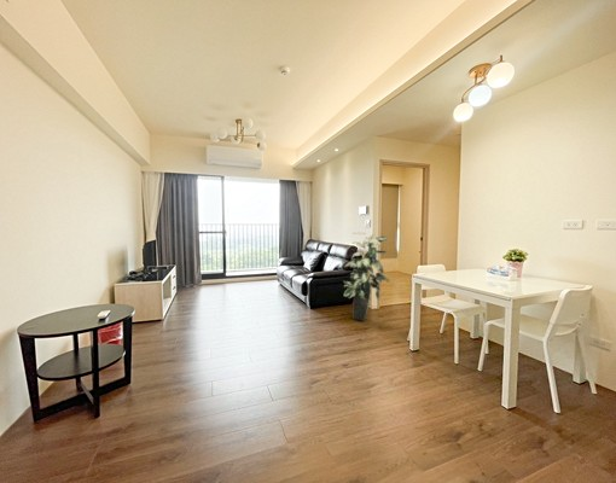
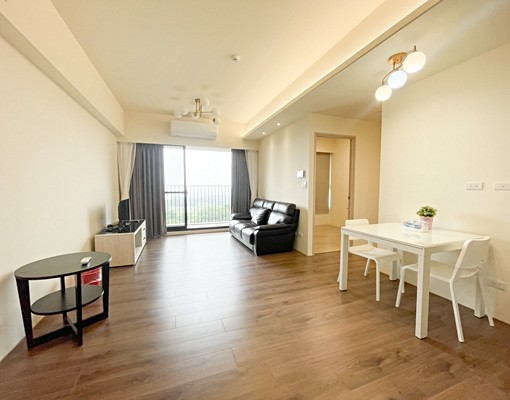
- indoor plant (364, 275)
